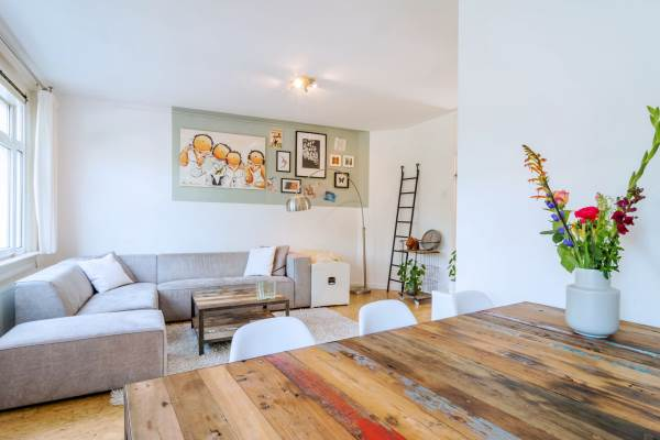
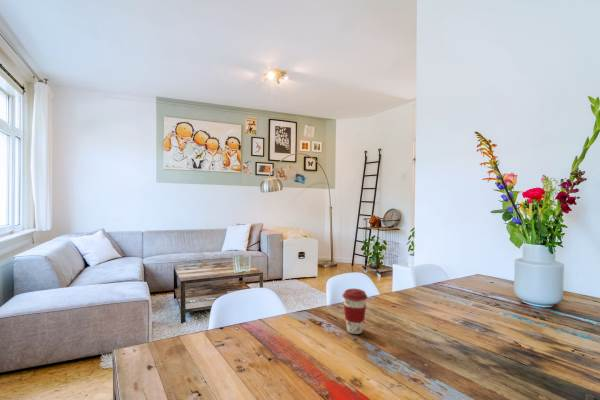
+ coffee cup (354, 311)
